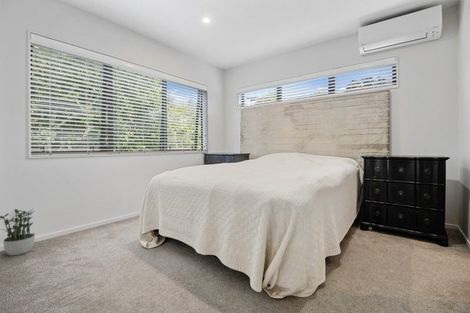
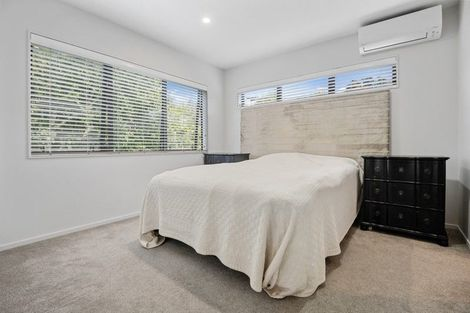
- potted plant (17, 230)
